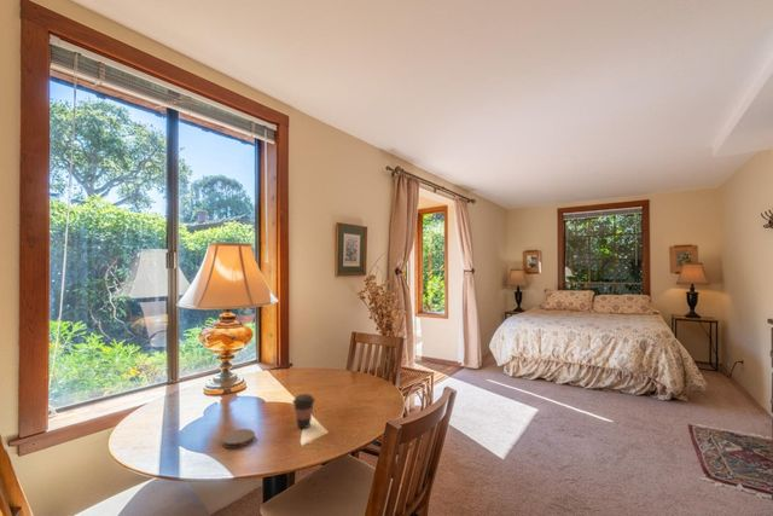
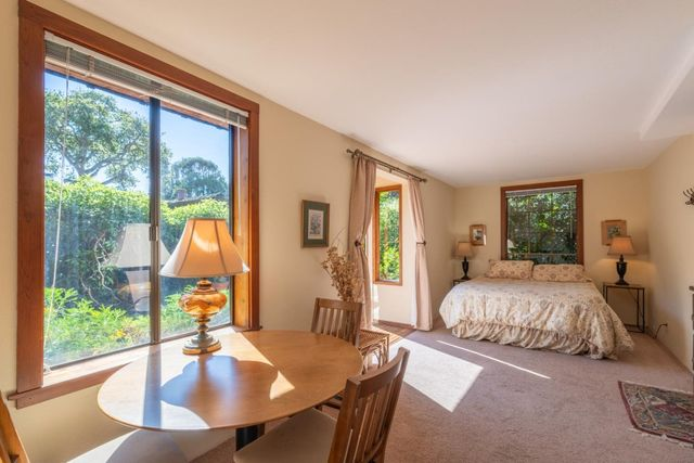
- coffee cup (303, 411)
- coaster (238, 437)
